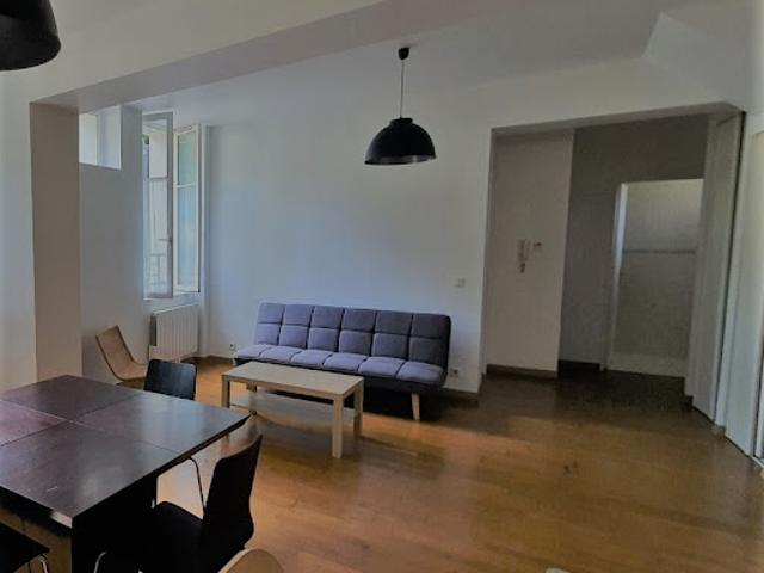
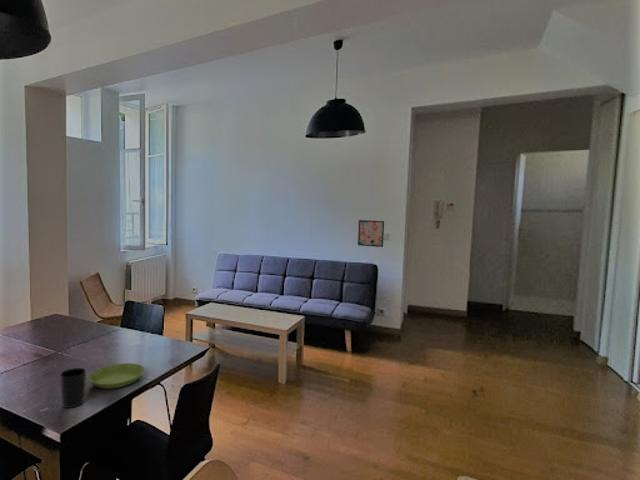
+ cup (73, 388)
+ wall art (370, 233)
+ saucer (117, 376)
